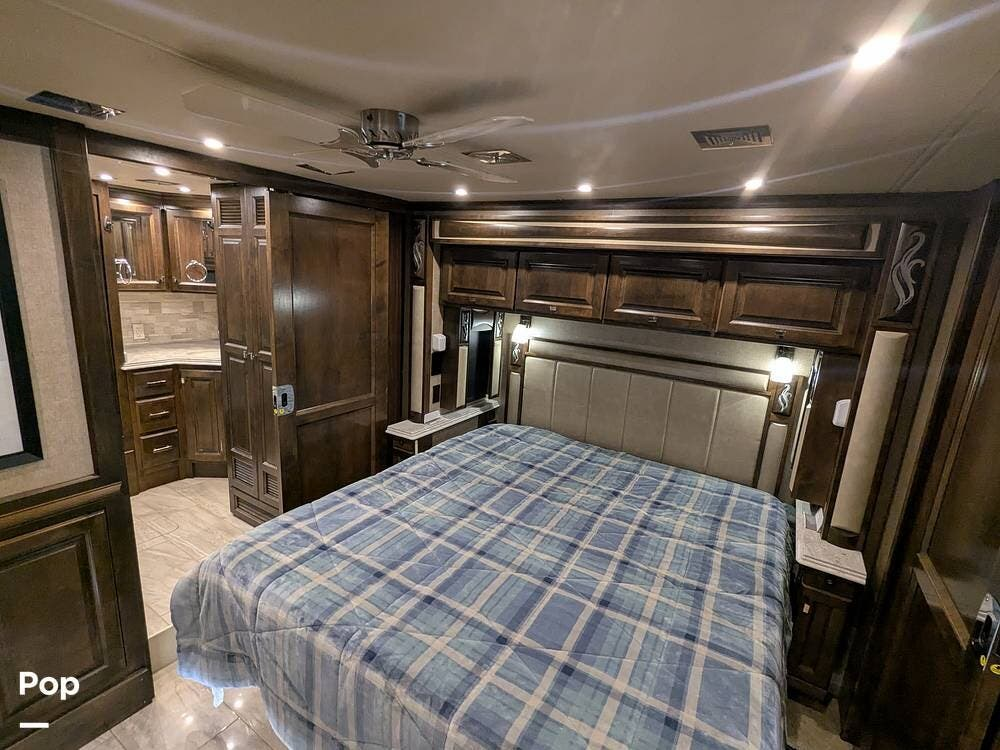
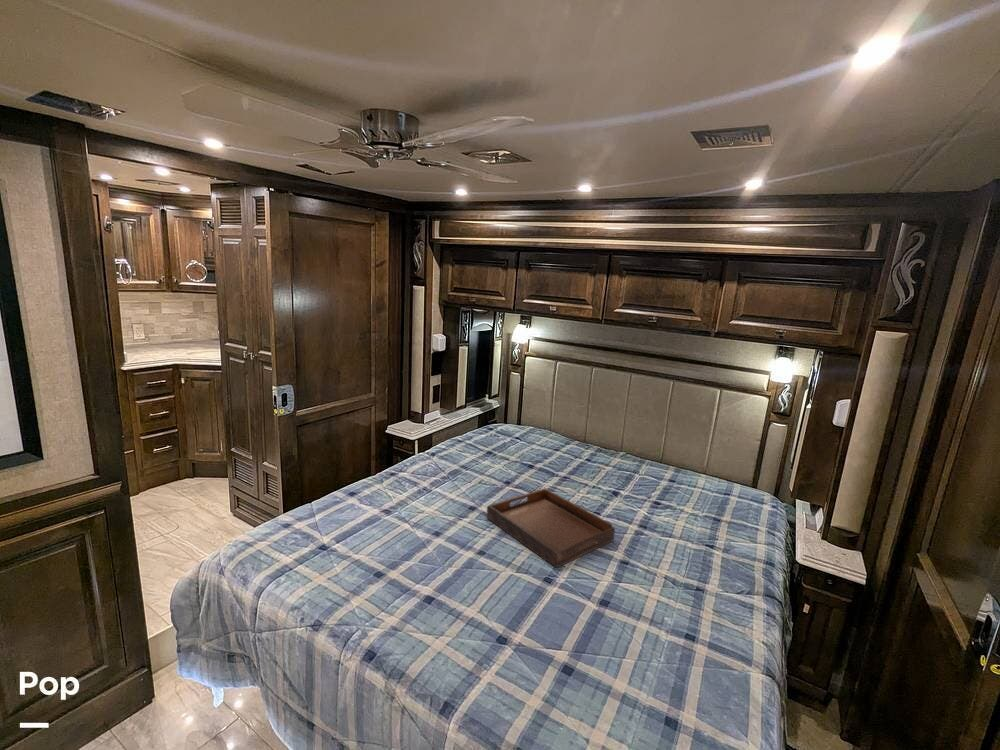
+ serving tray (549, 522)
